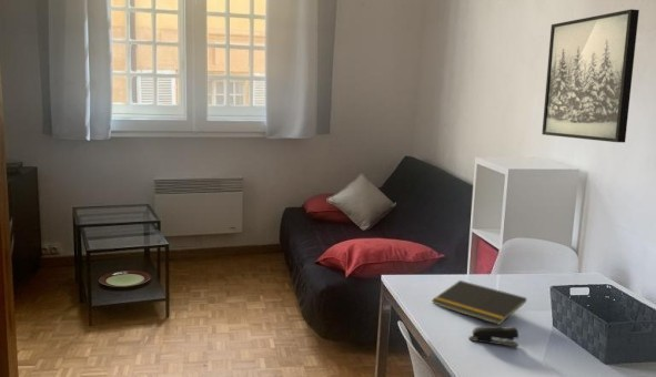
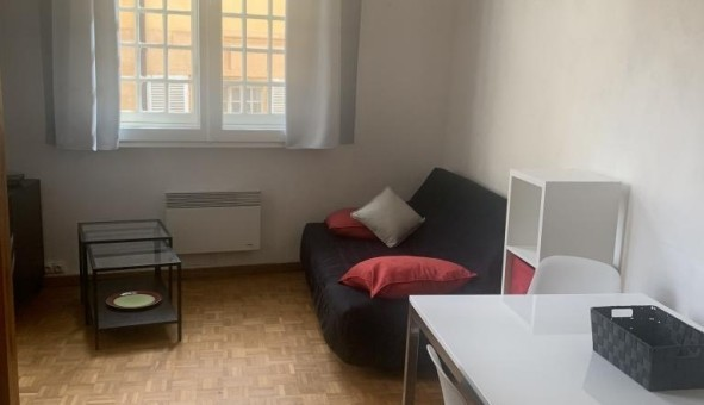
- notepad (478, 300)
- stapler (494, 333)
- wall art (585, 79)
